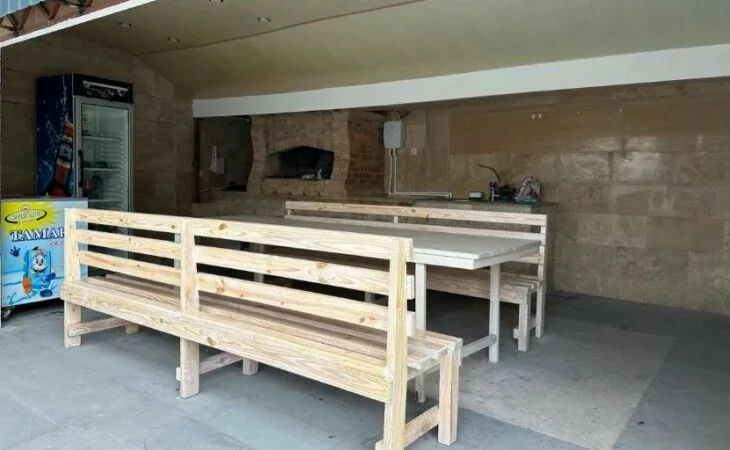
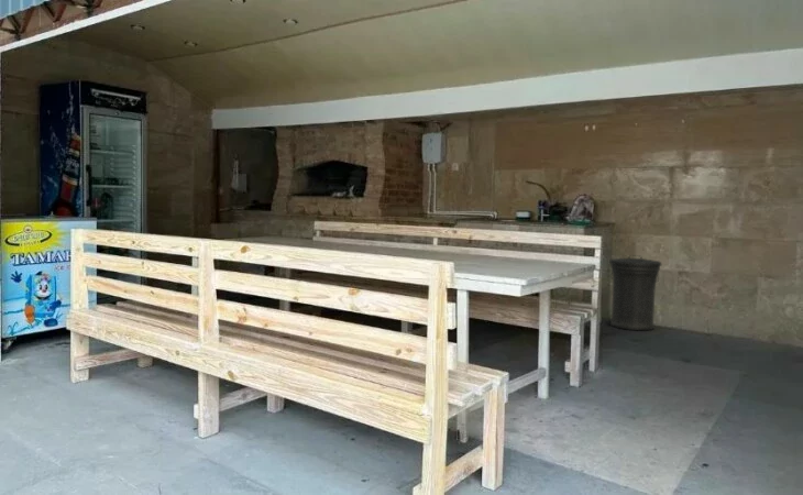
+ trash can (634, 290)
